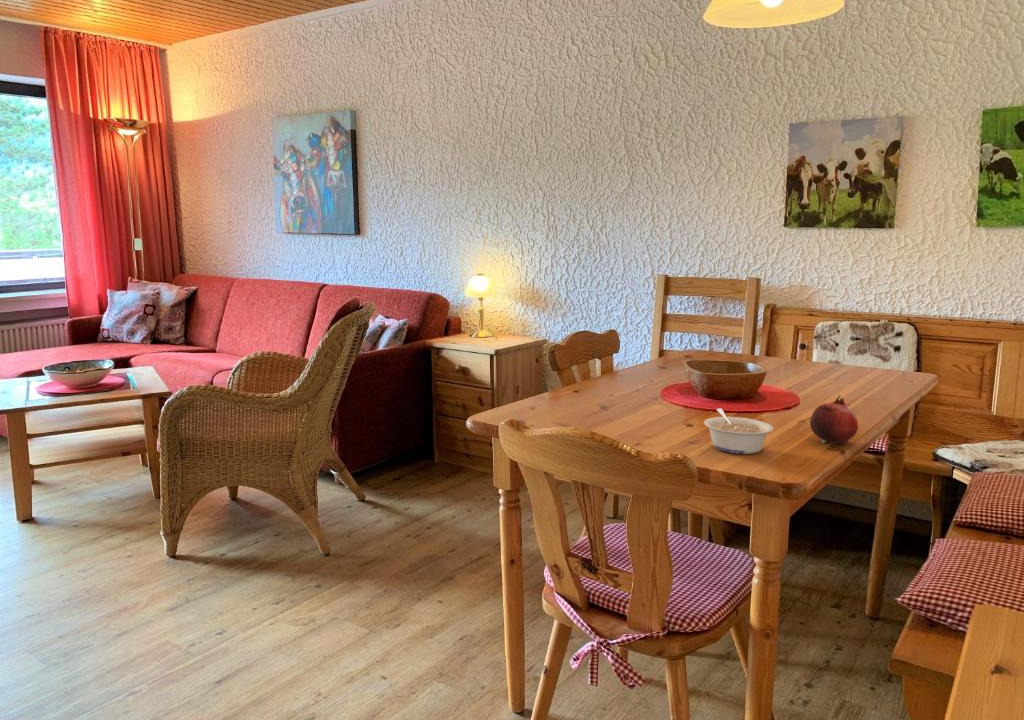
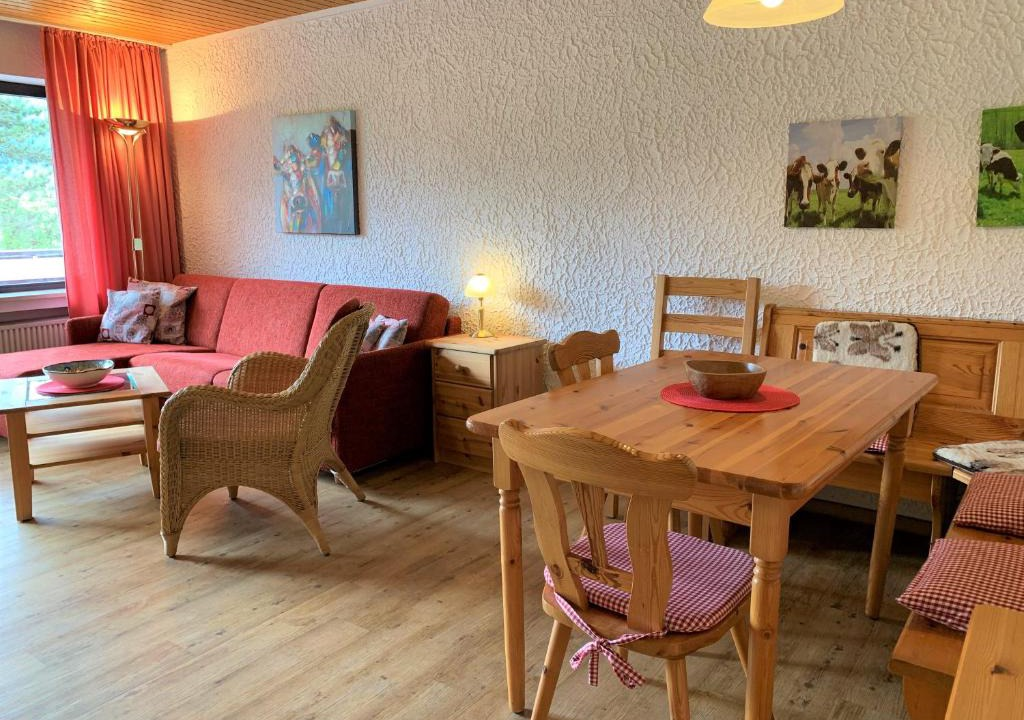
- fruit (834, 418)
- legume (735, 433)
